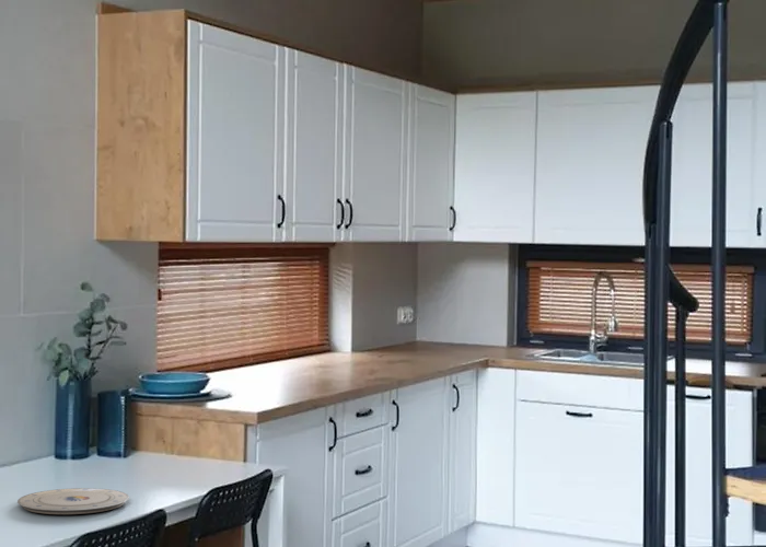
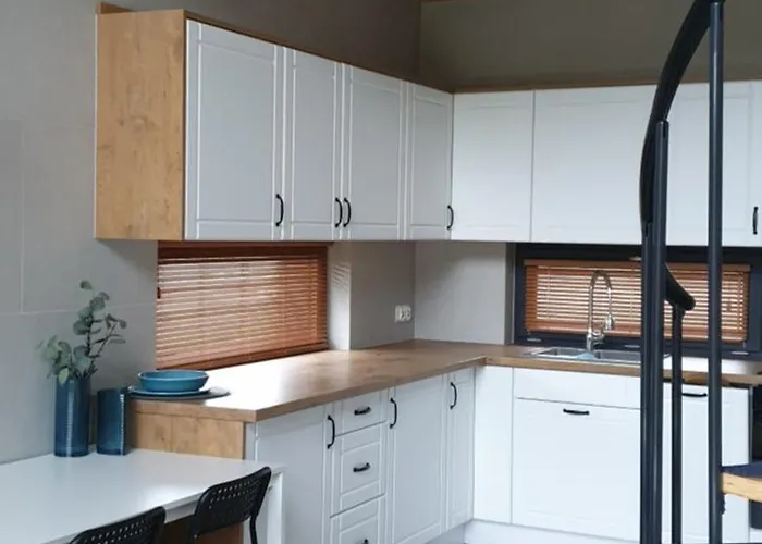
- plate (73, 501)
